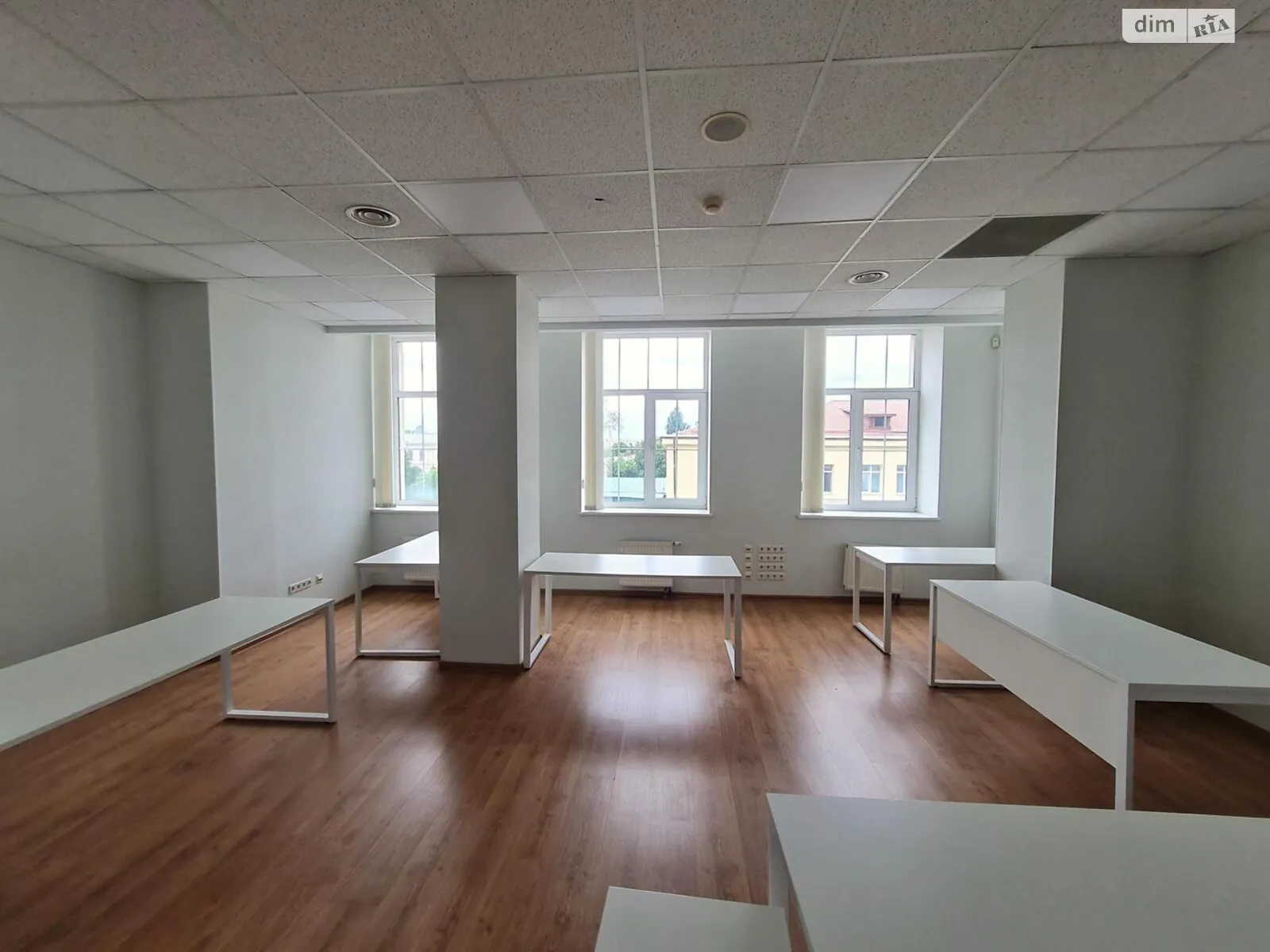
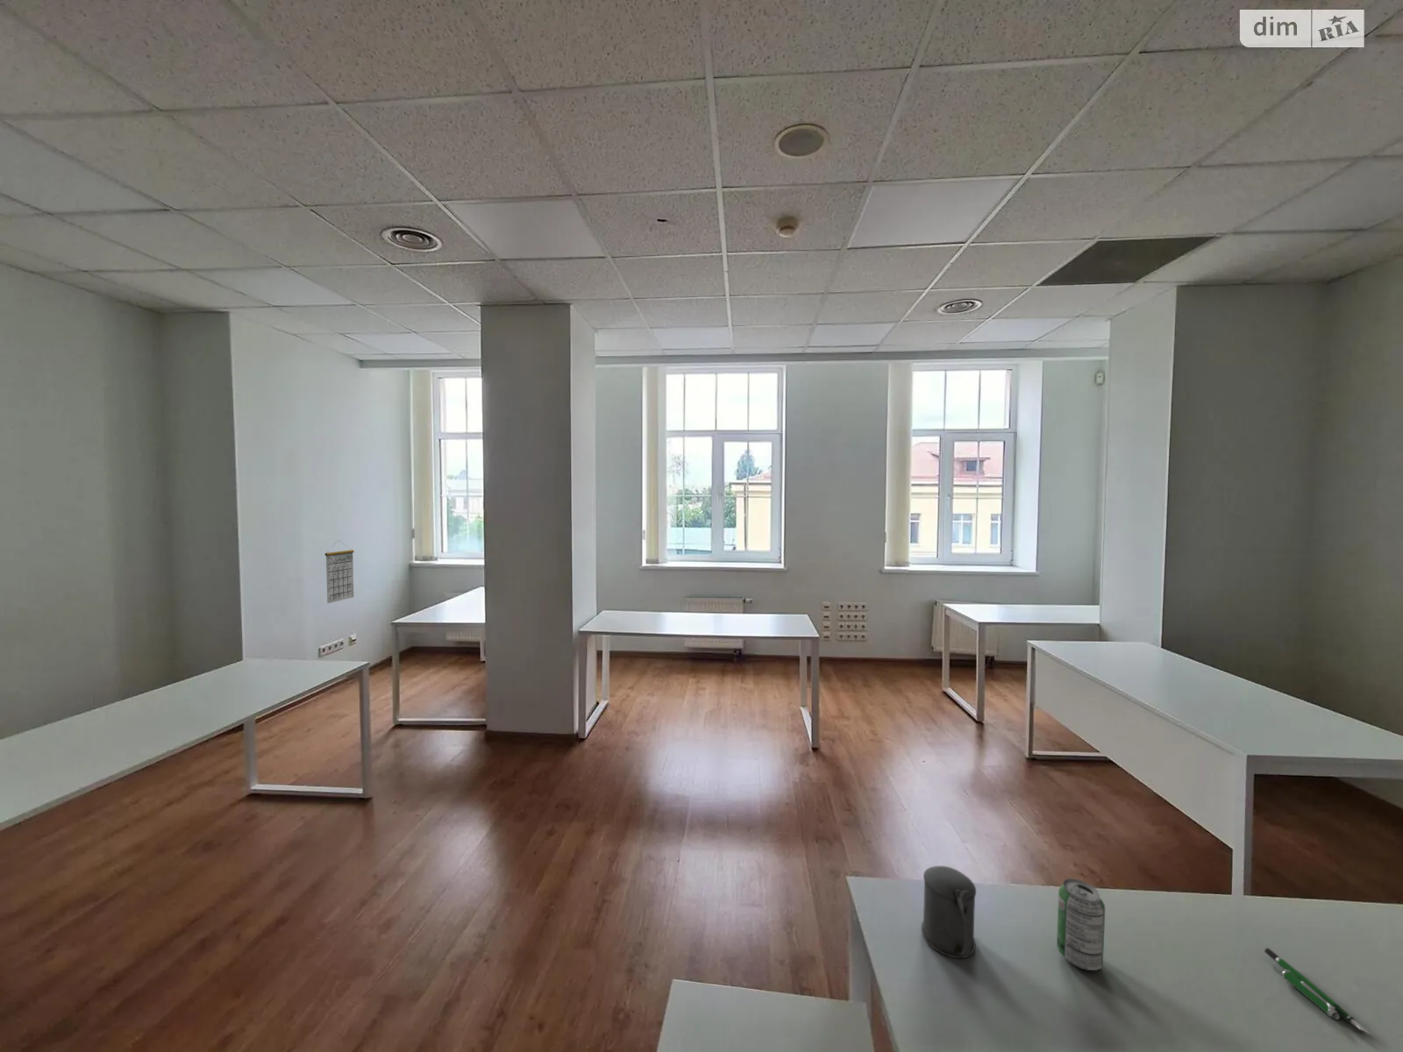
+ pen (1307, 987)
+ beer stein (952, 908)
+ calendar (340, 570)
+ beverage can (1080, 923)
